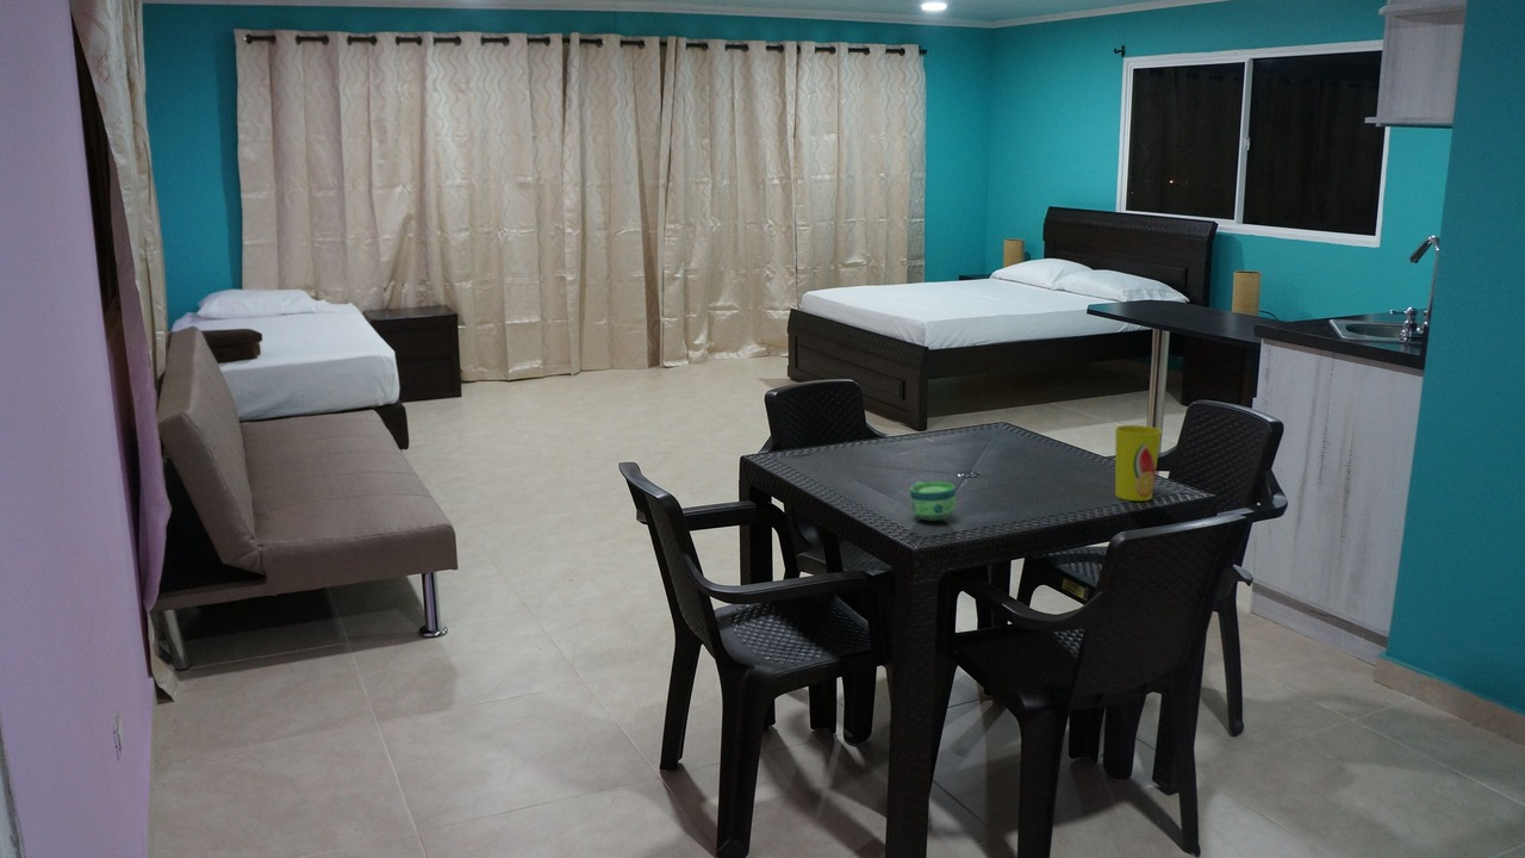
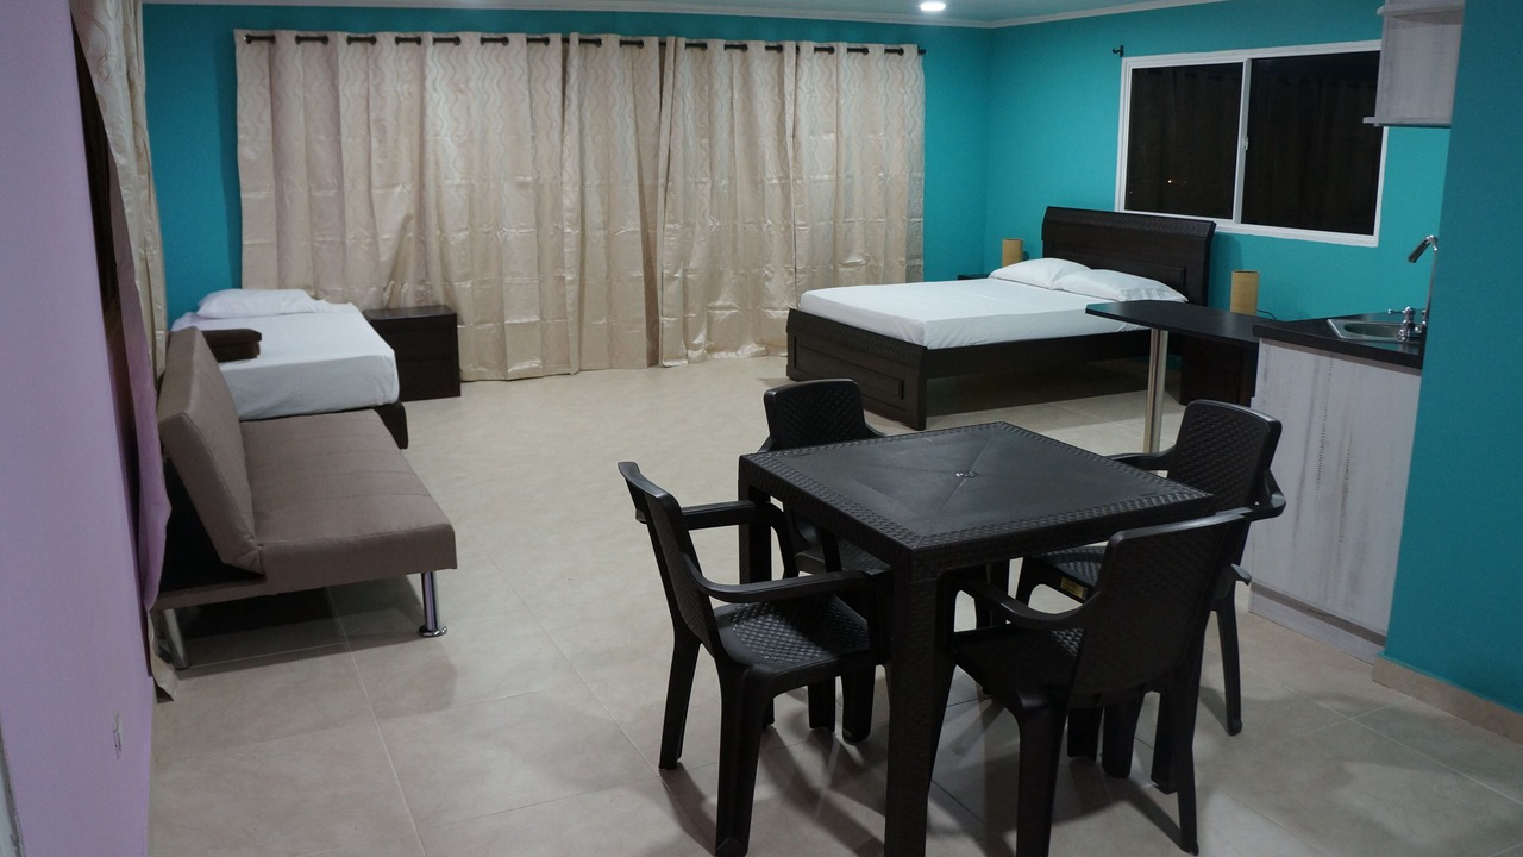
- cup (1135, 462)
- cup (928, 499)
